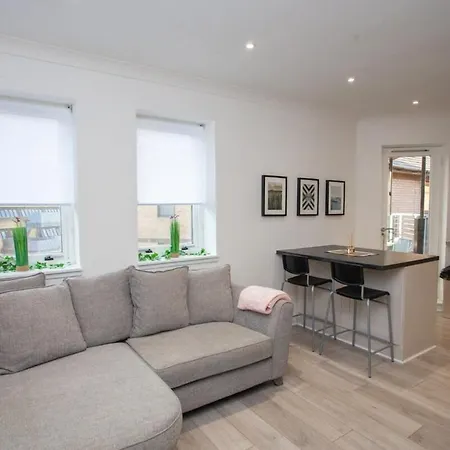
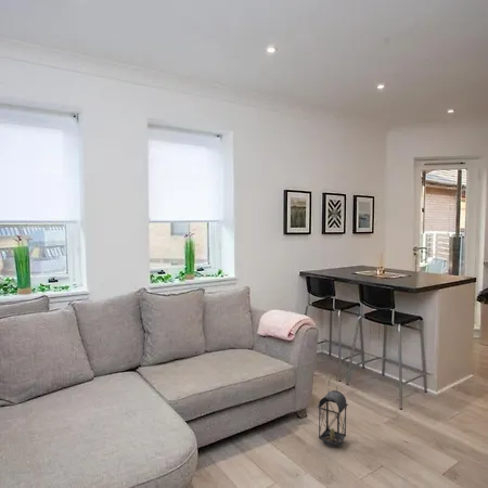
+ lantern (332, 408)
